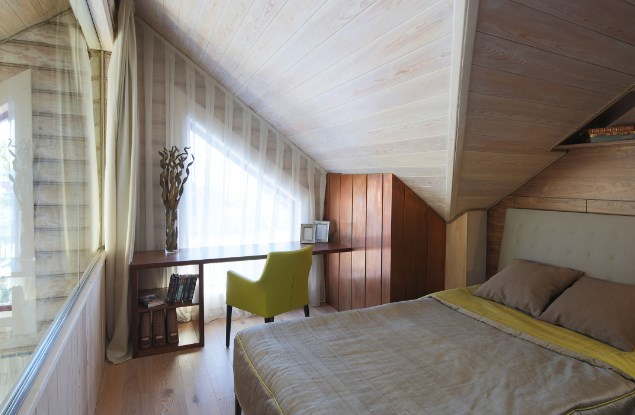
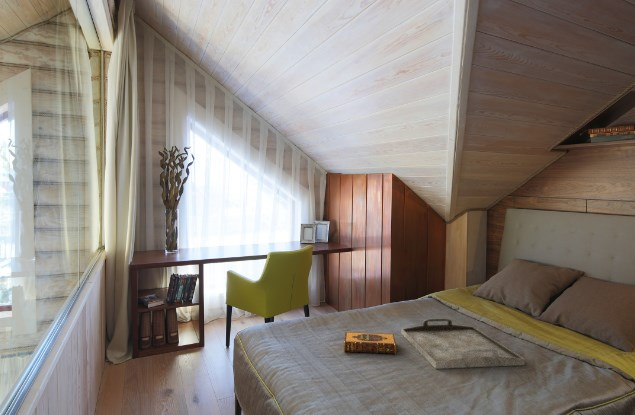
+ serving tray (456, 339)
+ hardback book (369, 343)
